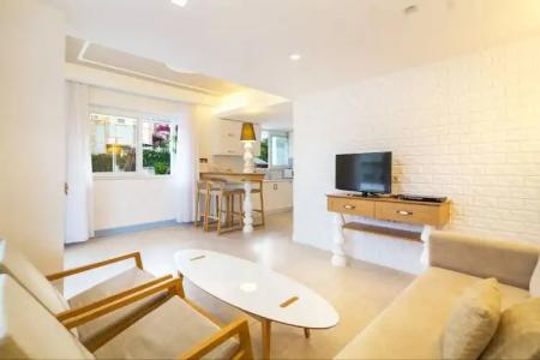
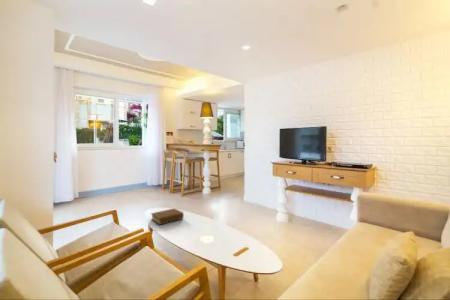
+ book (167, 216)
